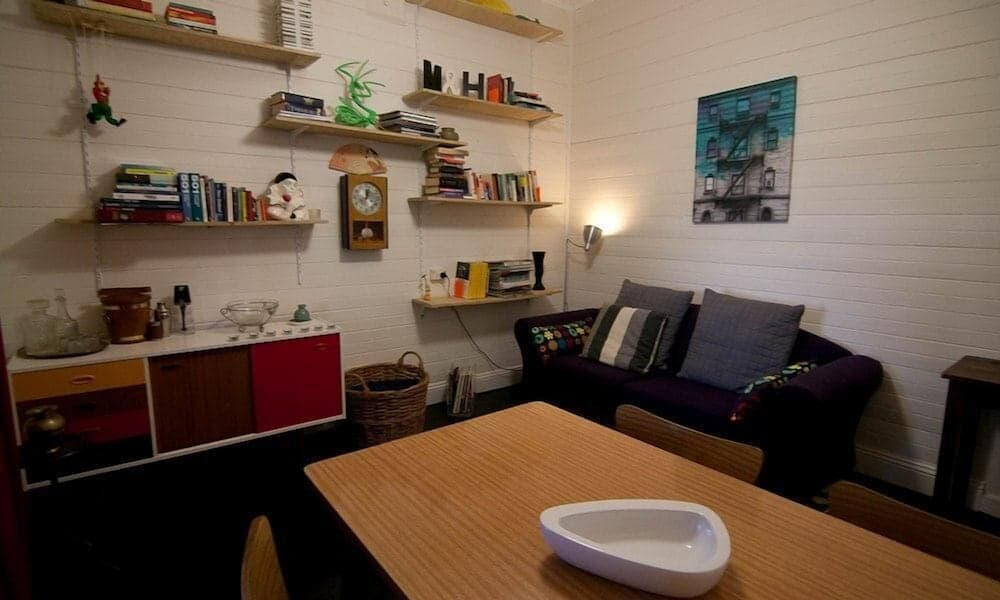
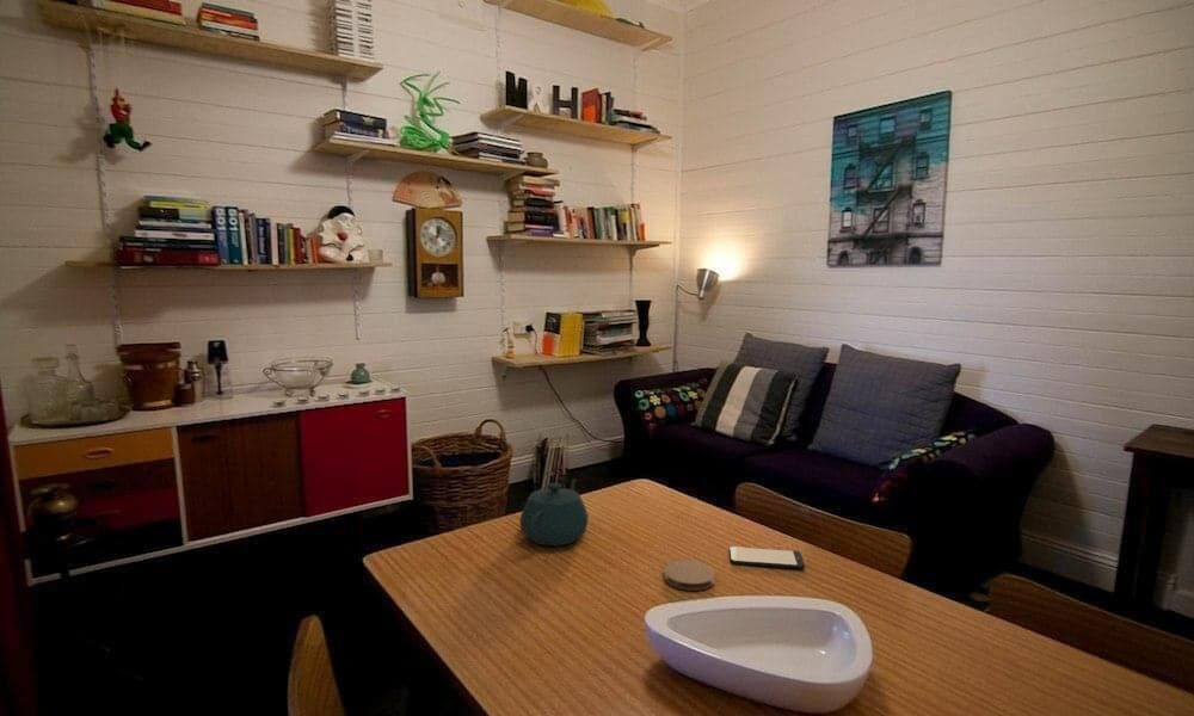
+ coaster (689, 574)
+ teapot (555, 510)
+ smartphone (765, 556)
